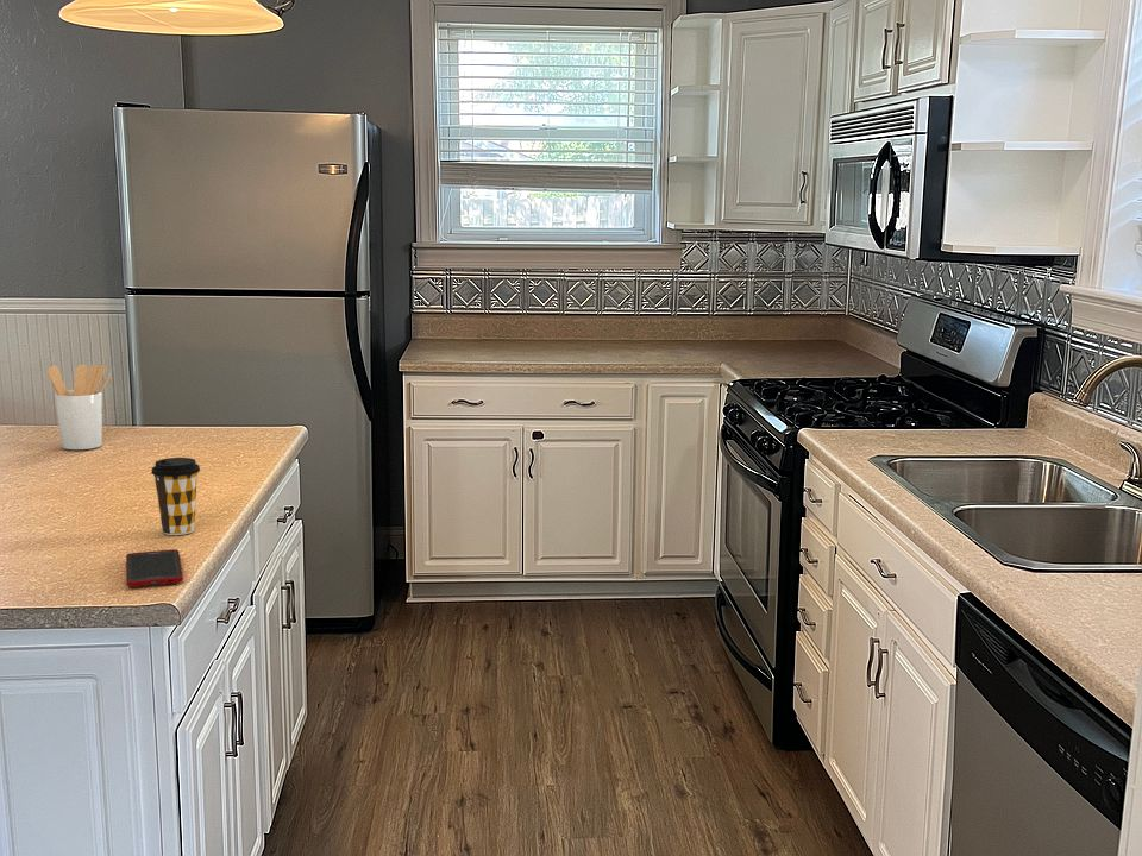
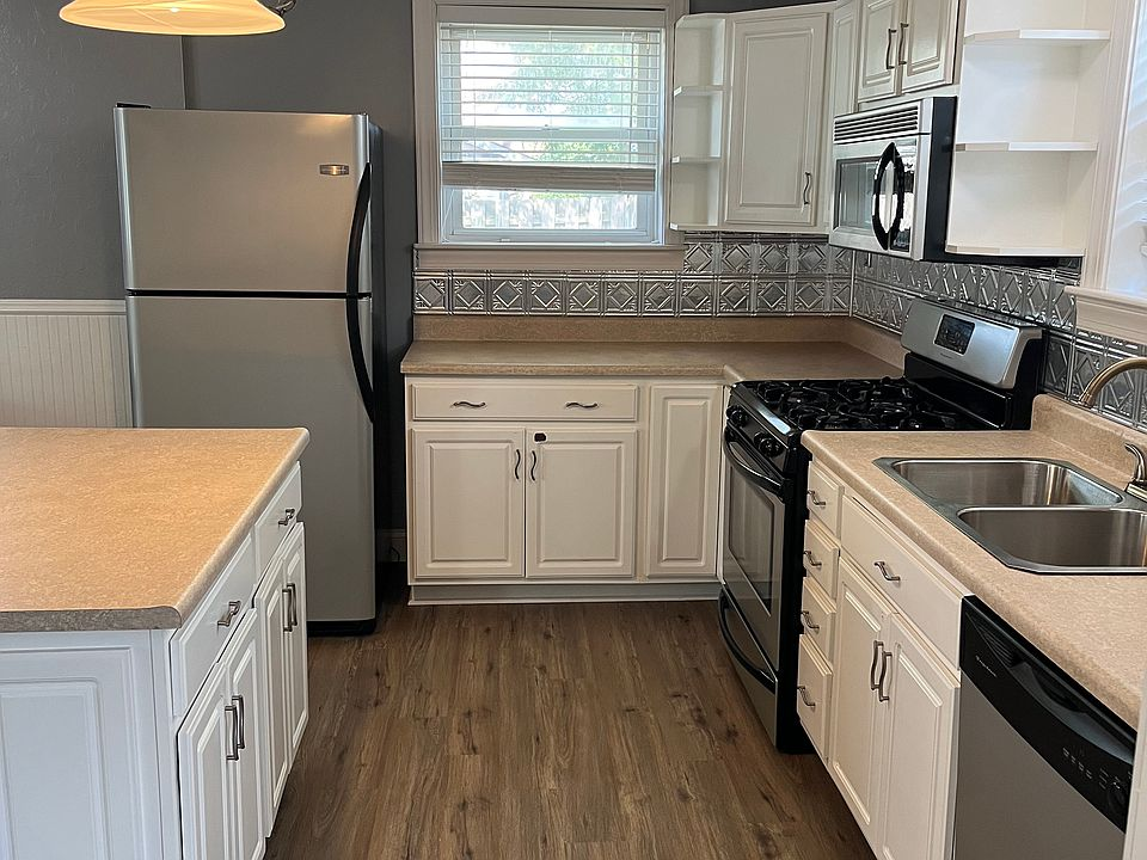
- utensil holder (83, 404)
- cell phone (153, 567)
- coffee cup (177, 496)
